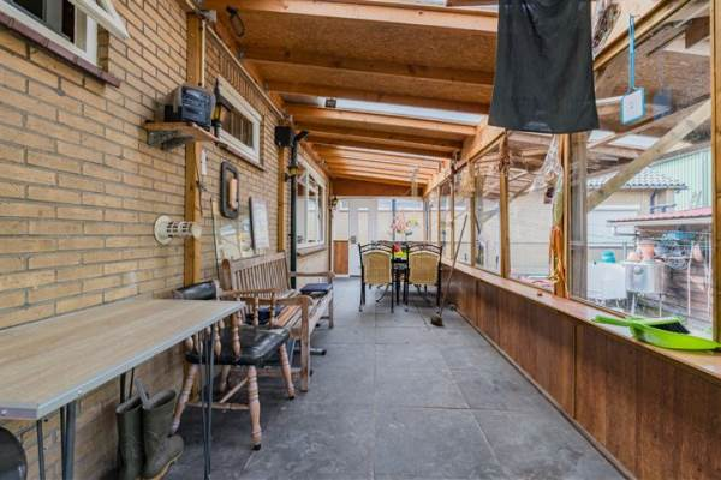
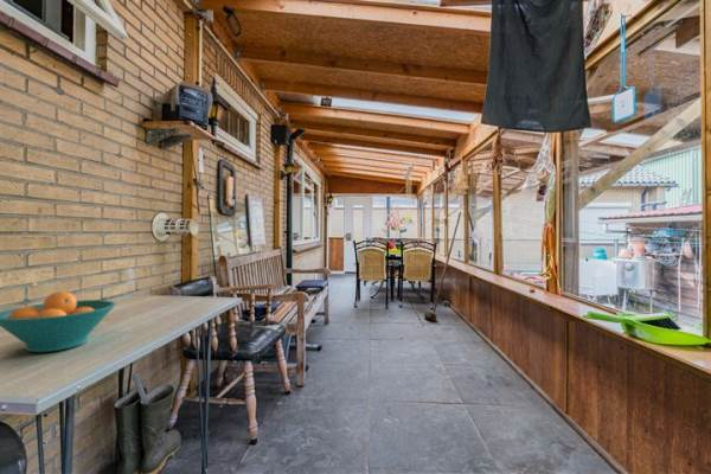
+ fruit bowl (58, 318)
